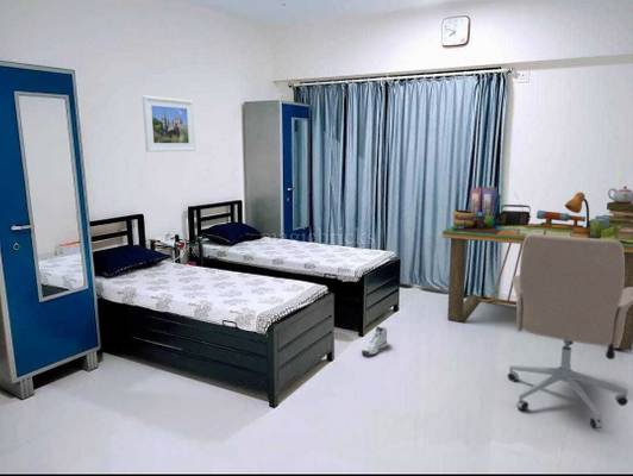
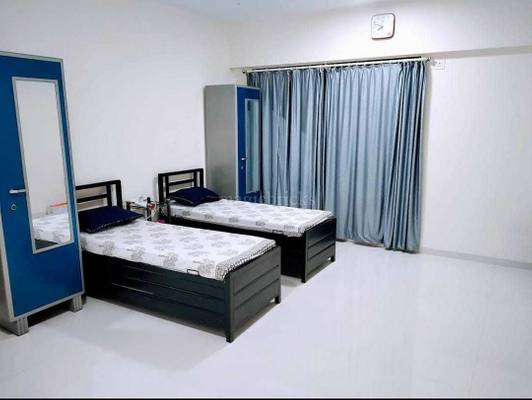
- sneaker (374, 338)
- desk (546, 234)
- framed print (170, 125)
- office chair (569, 317)
